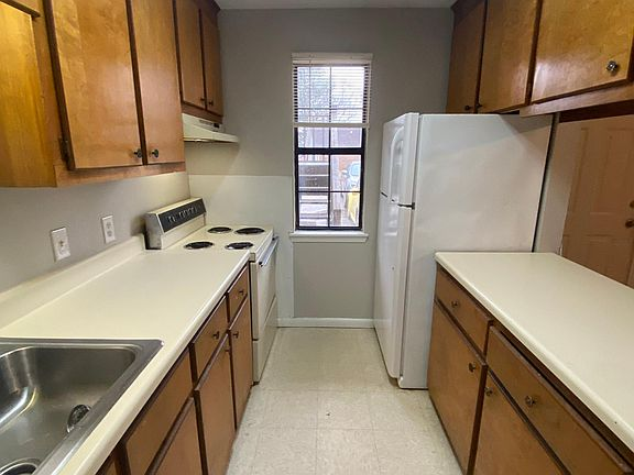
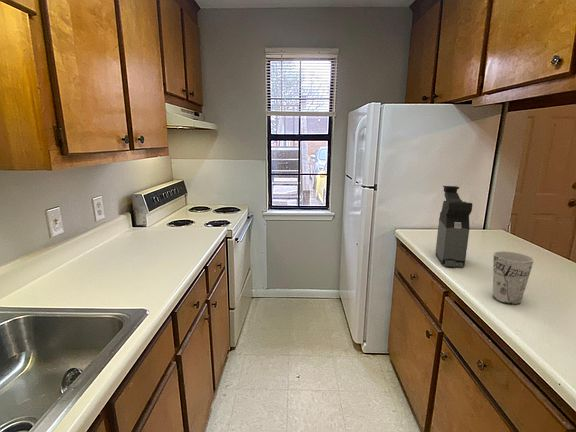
+ coffee maker (452, 225)
+ cup (509, 278)
